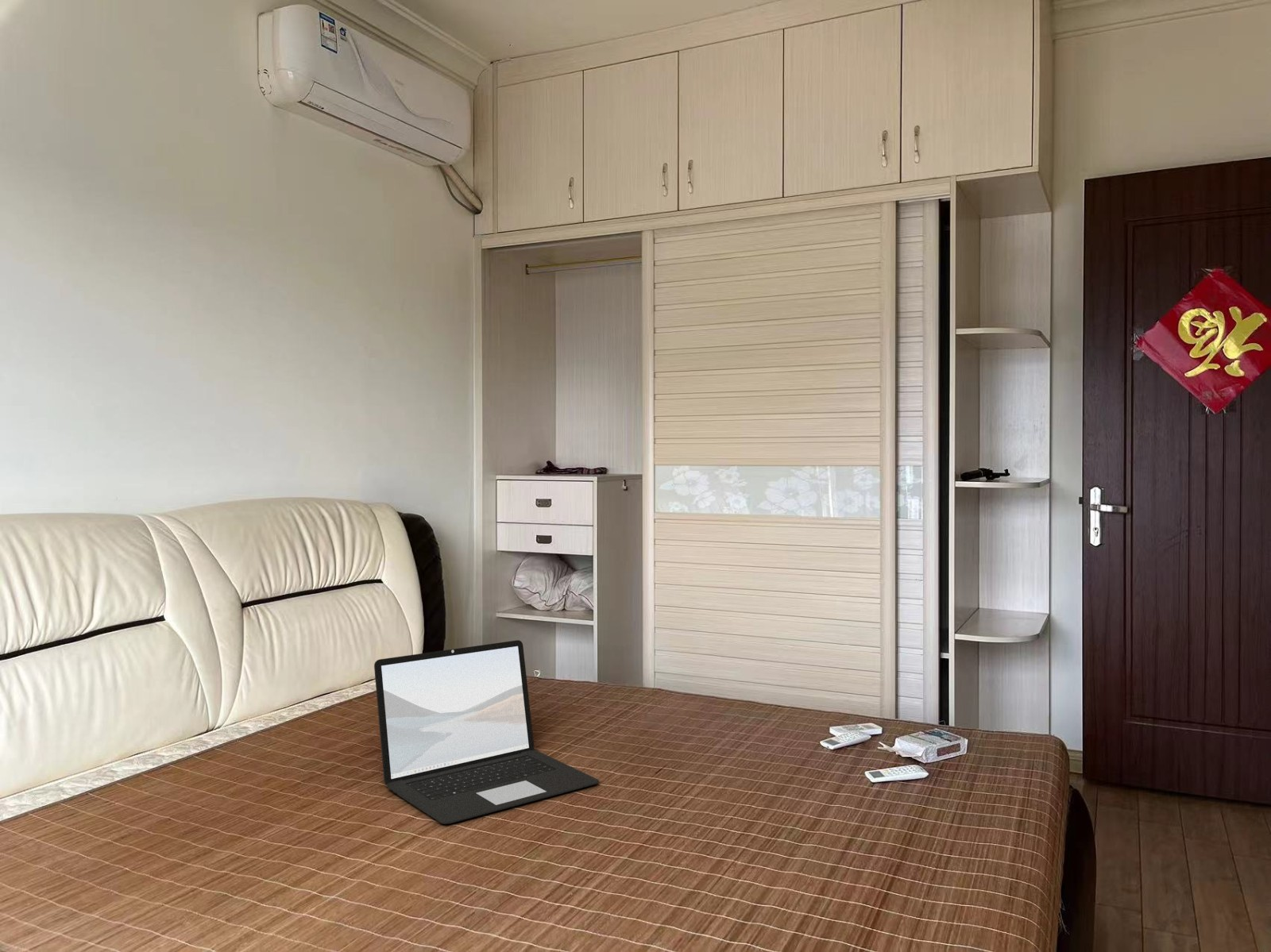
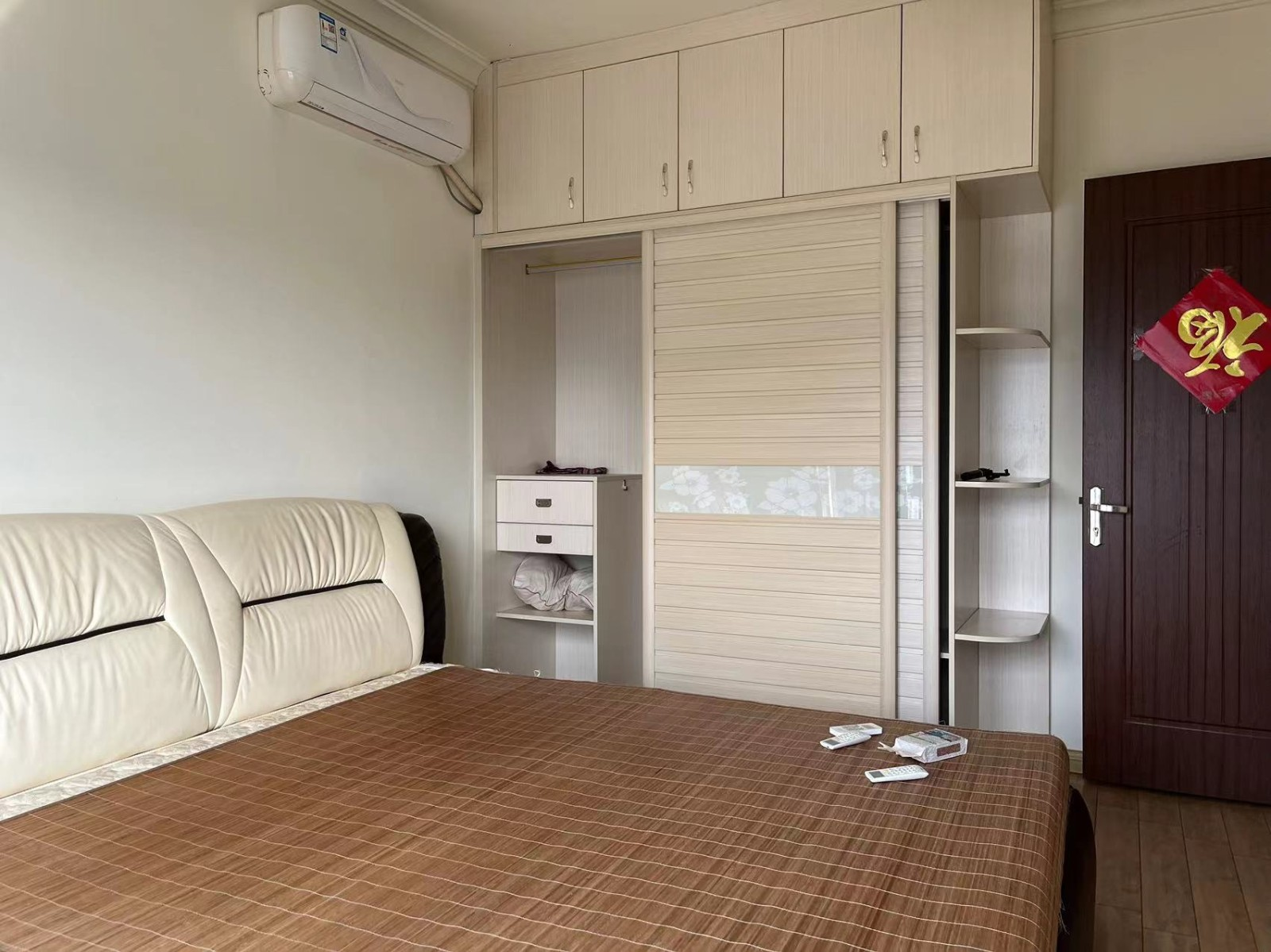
- laptop (487, 722)
